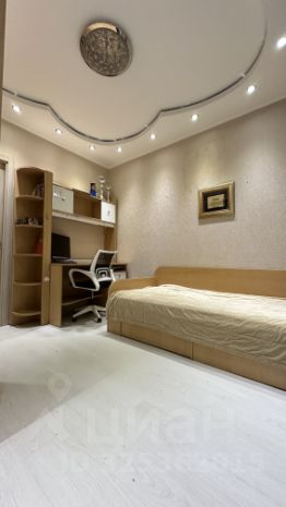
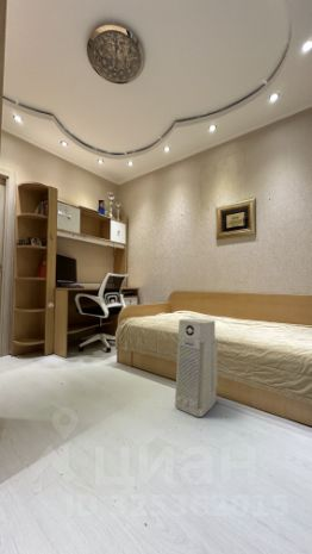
+ air purifier (198, 360)
